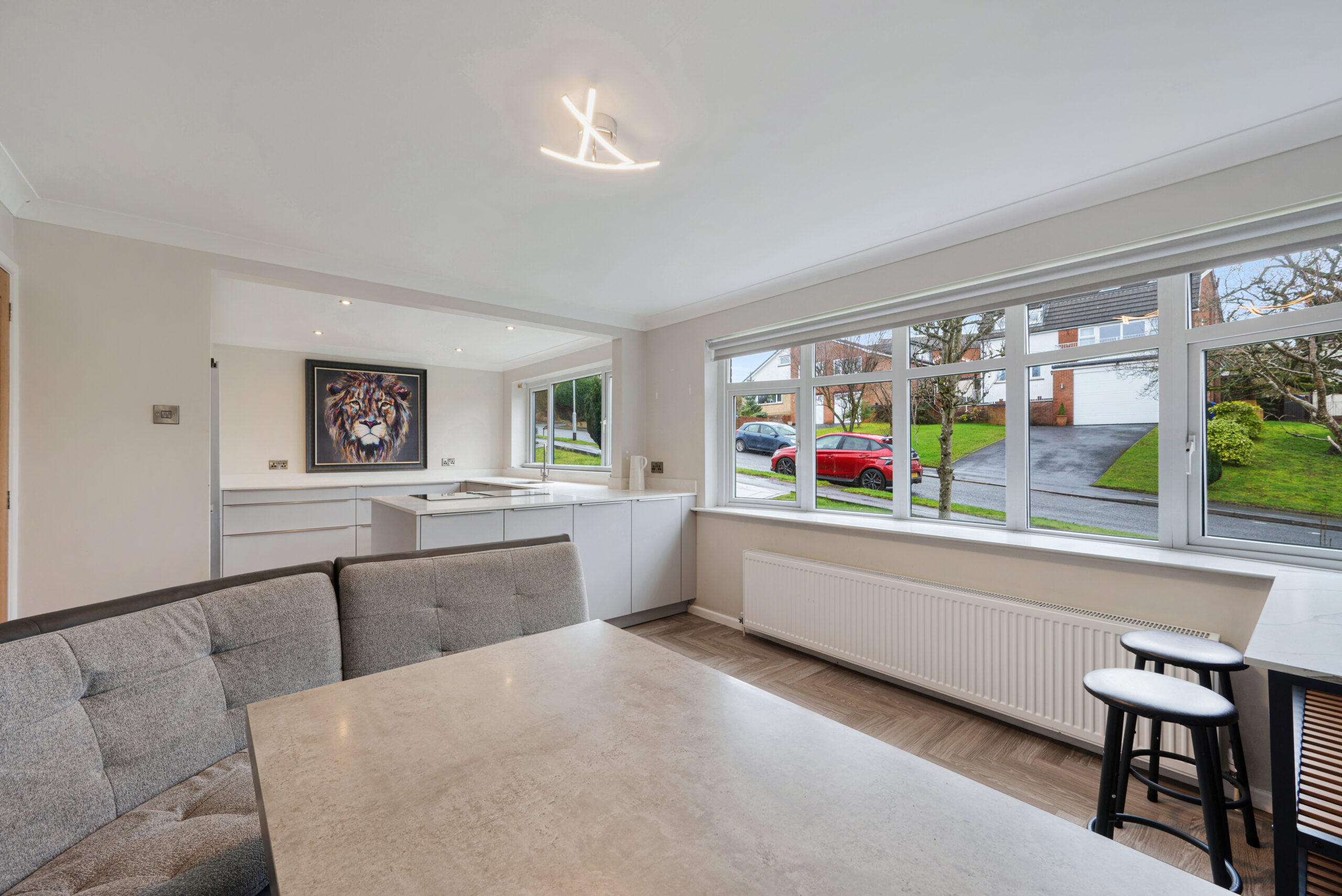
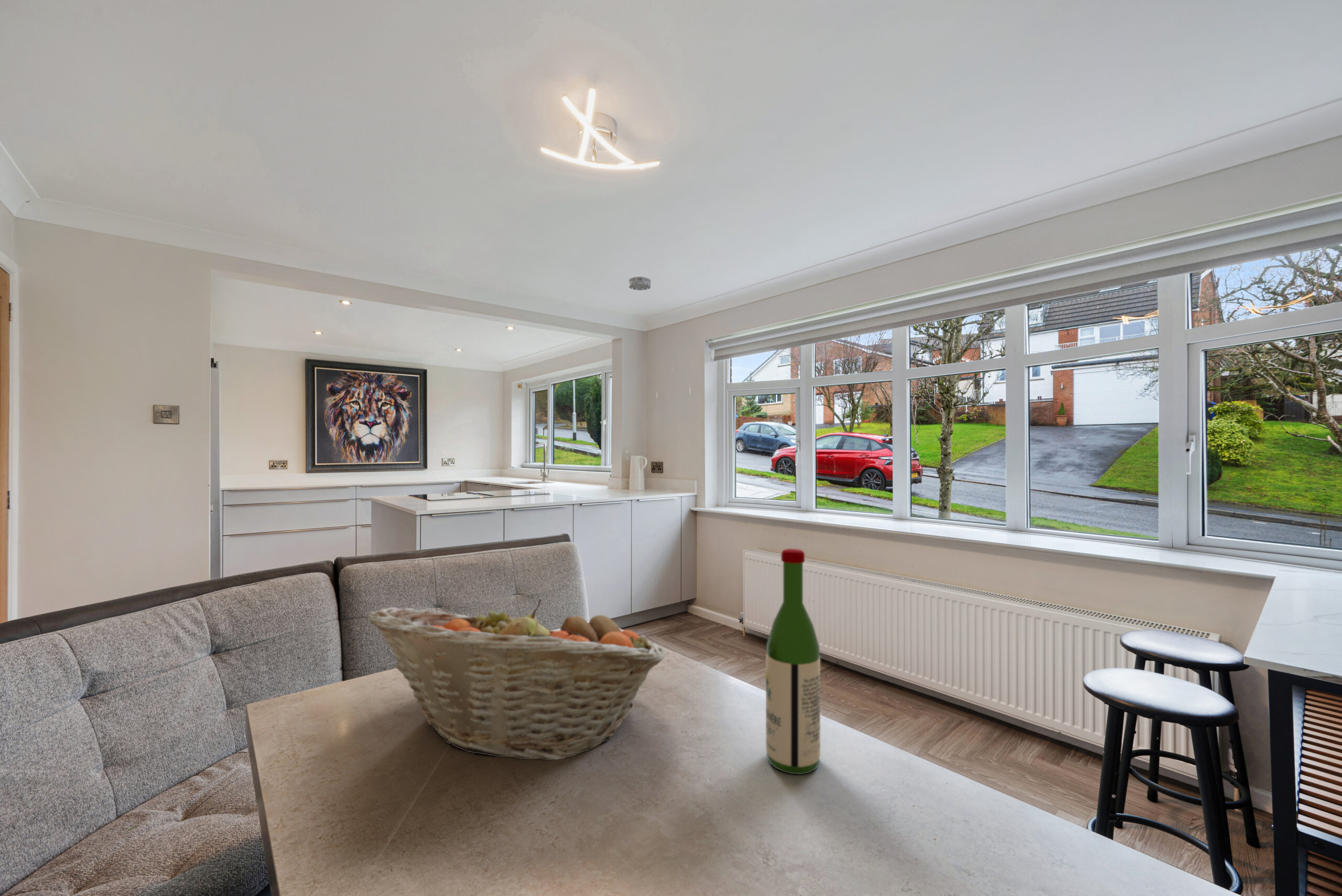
+ wine bottle (793, 655)
+ fruit basket (519, 656)
+ smoke detector (640, 283)
